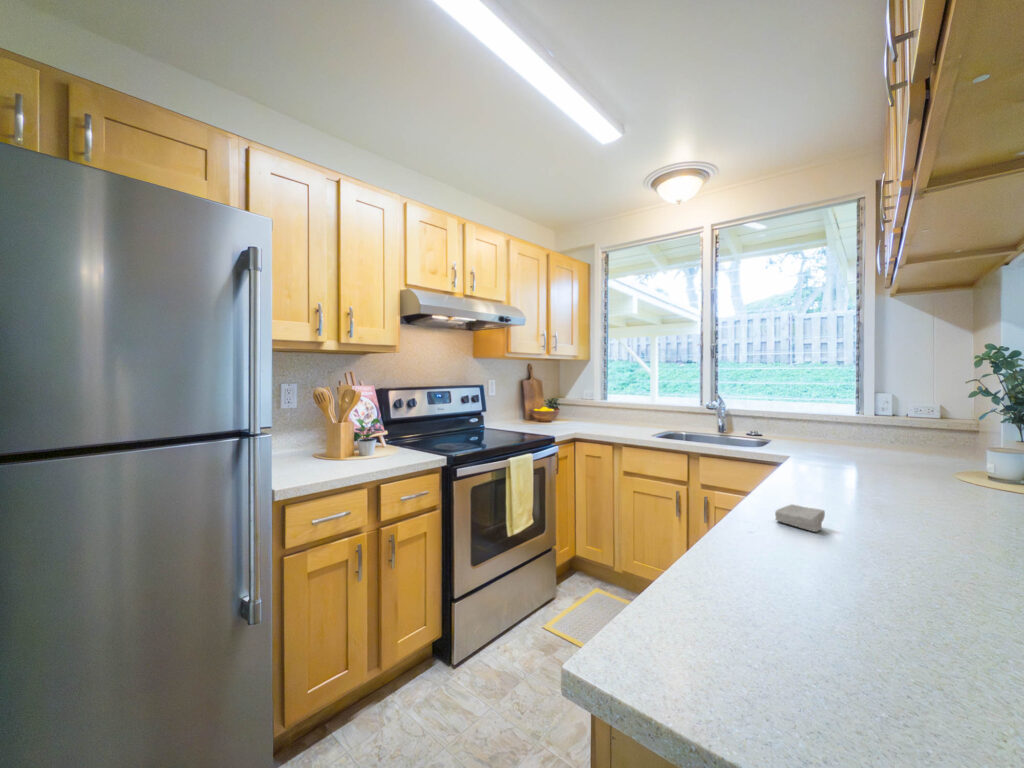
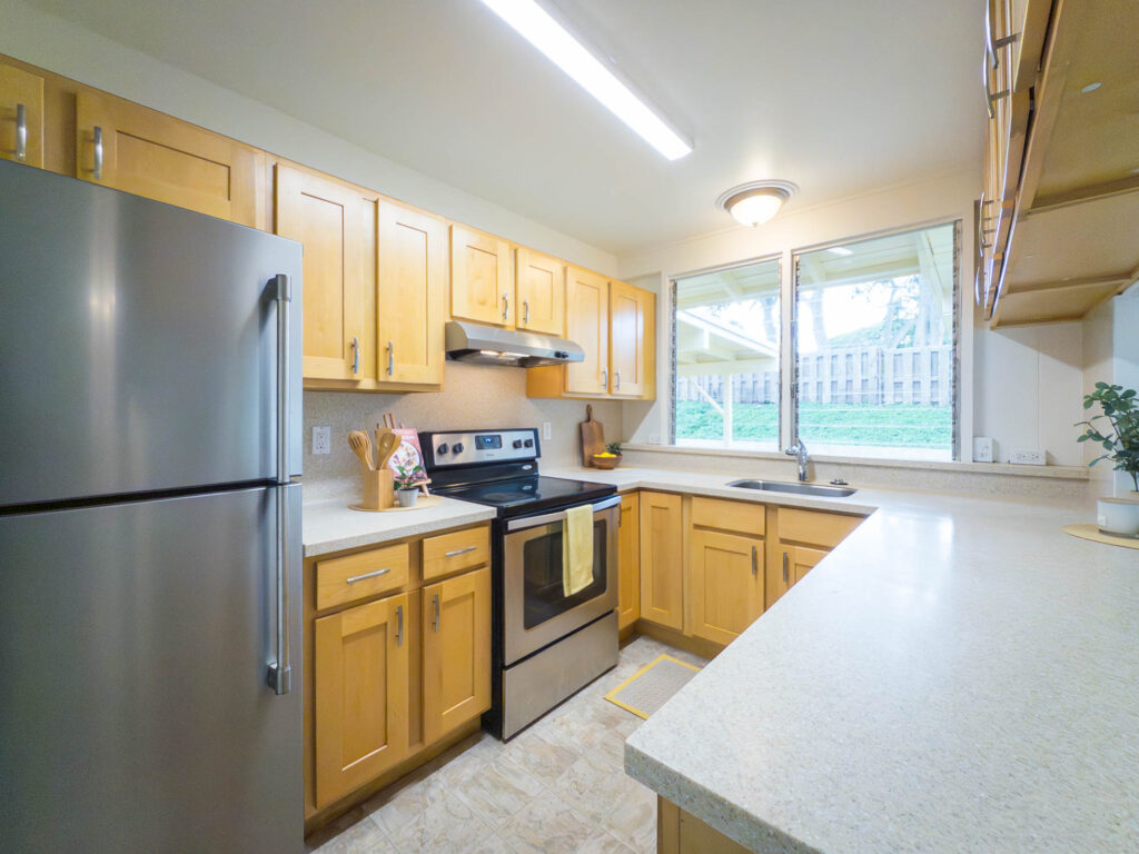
- soap bar (799, 515)
